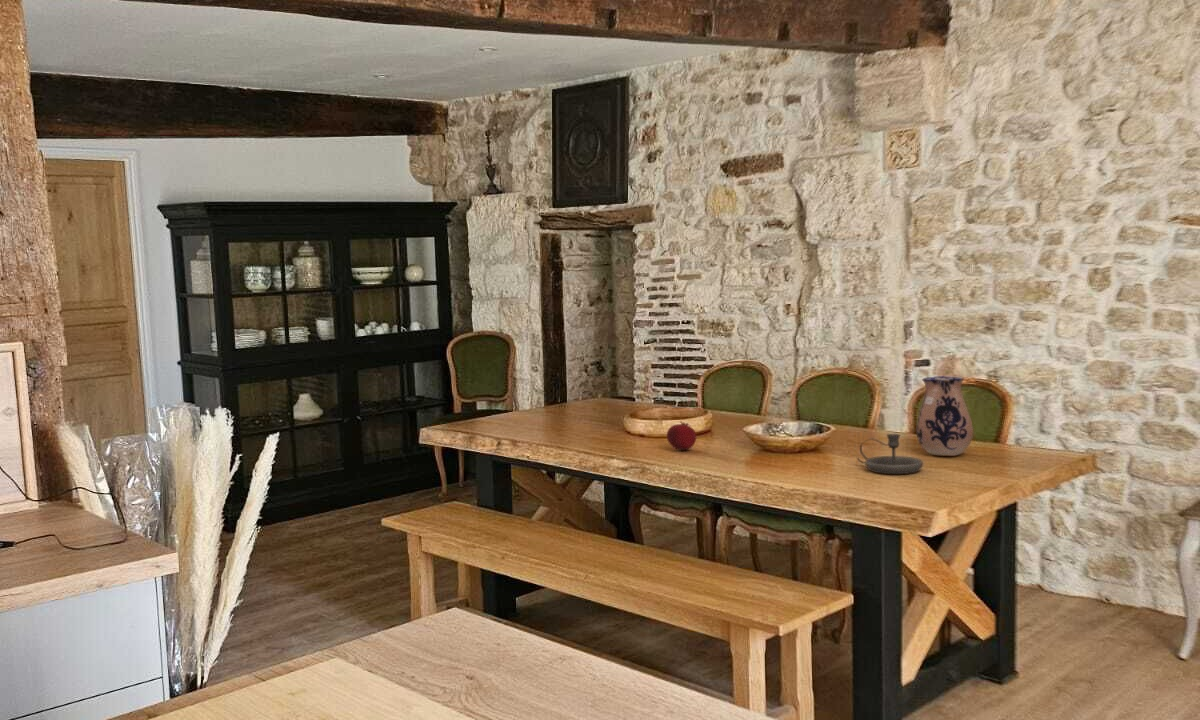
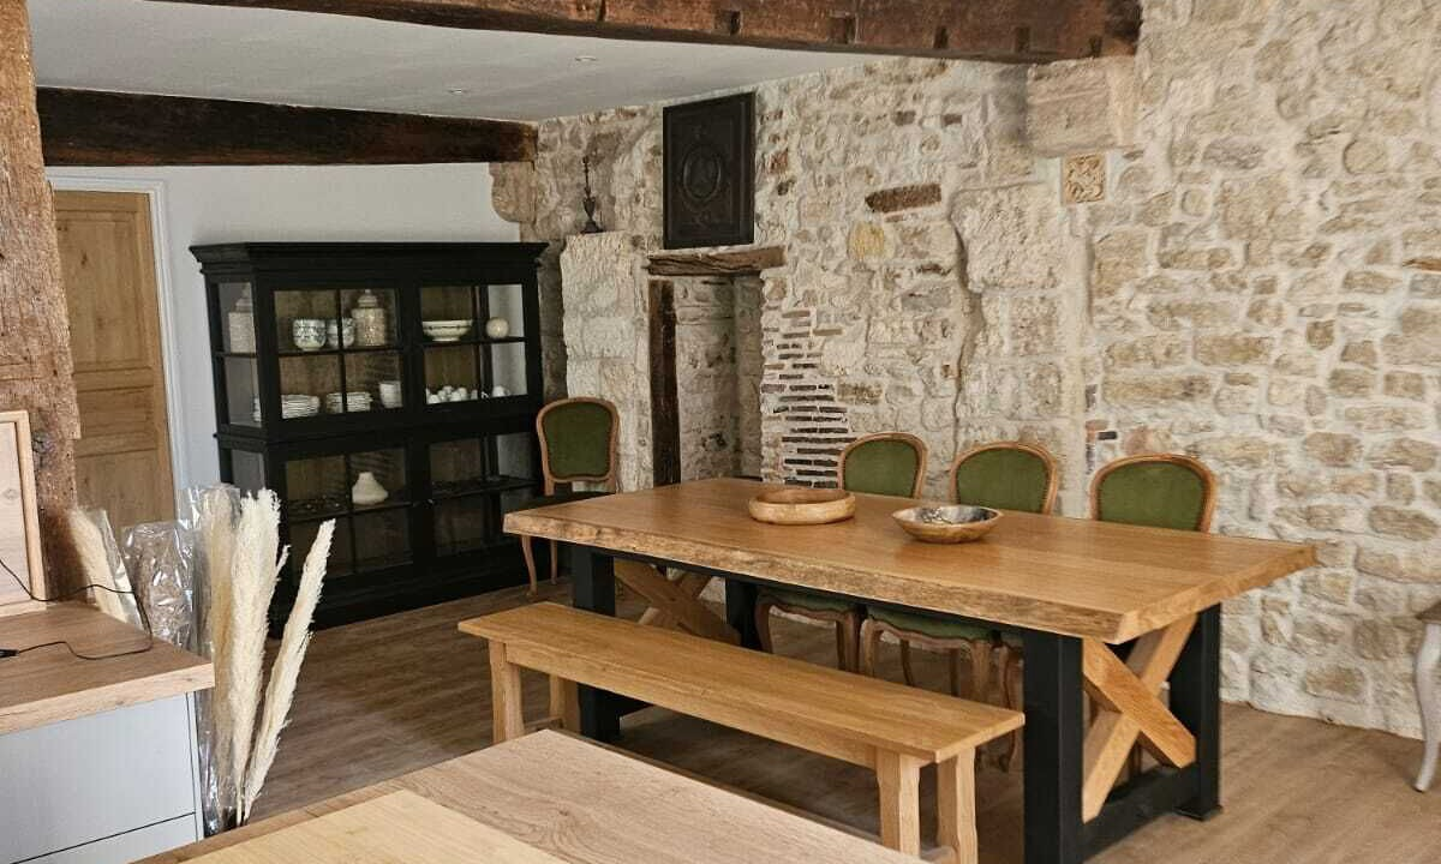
- candlestick (892, 452)
- fruit (682, 435)
- ceramic pitcher (943, 415)
